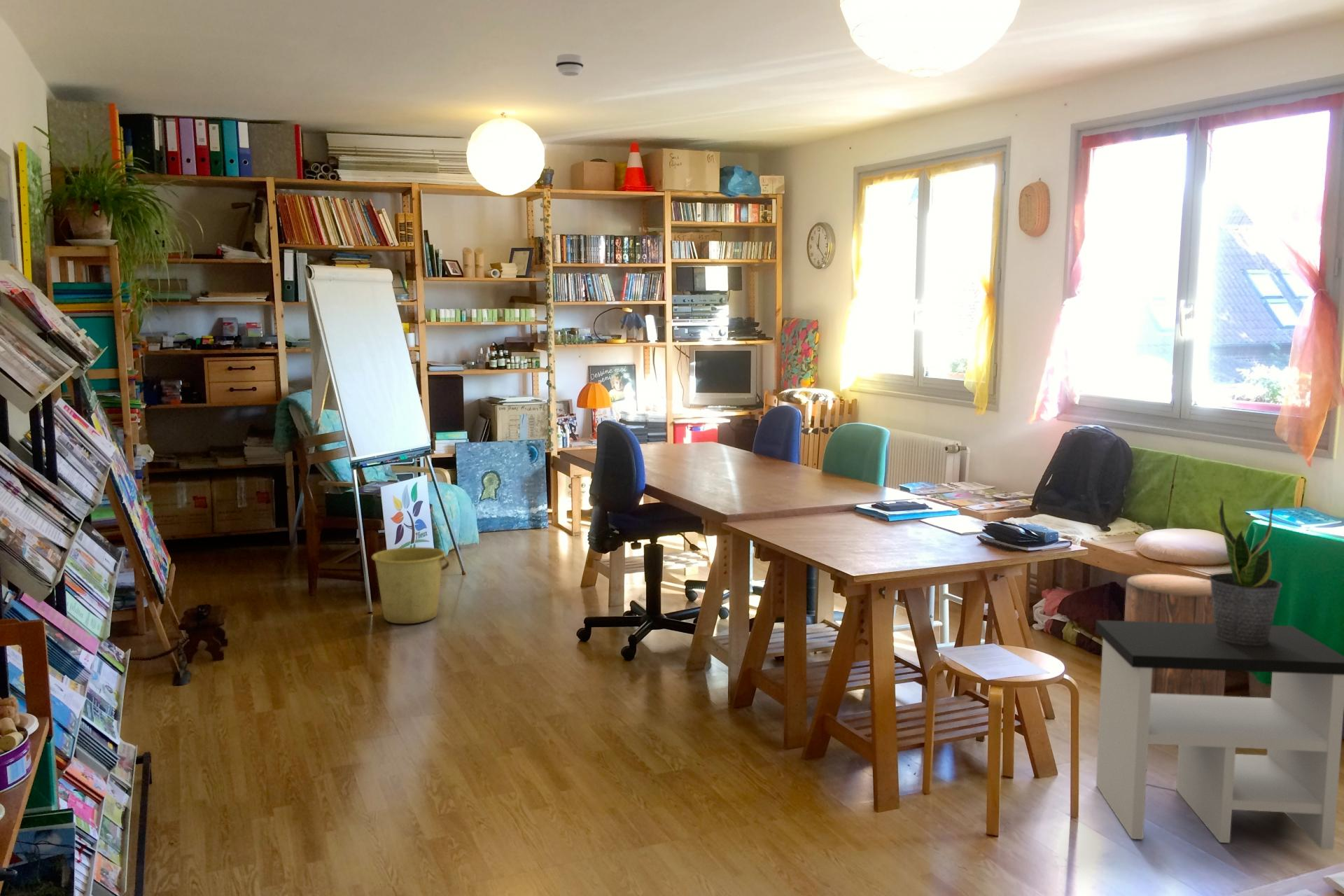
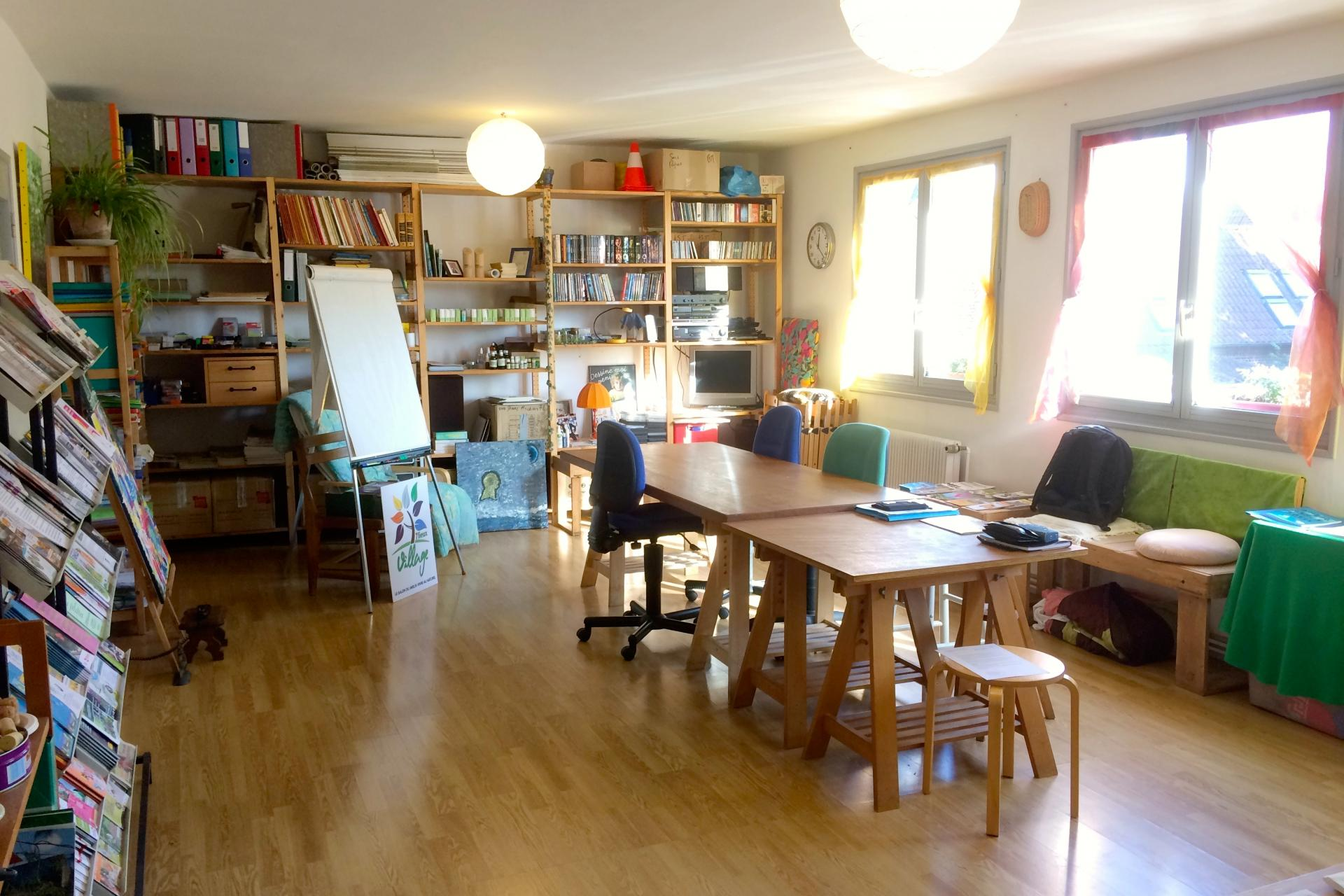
- bucket (410, 585)
- side table (1211, 728)
- stool (1173, 668)
- potted plant (1245, 567)
- smoke detector (569, 65)
